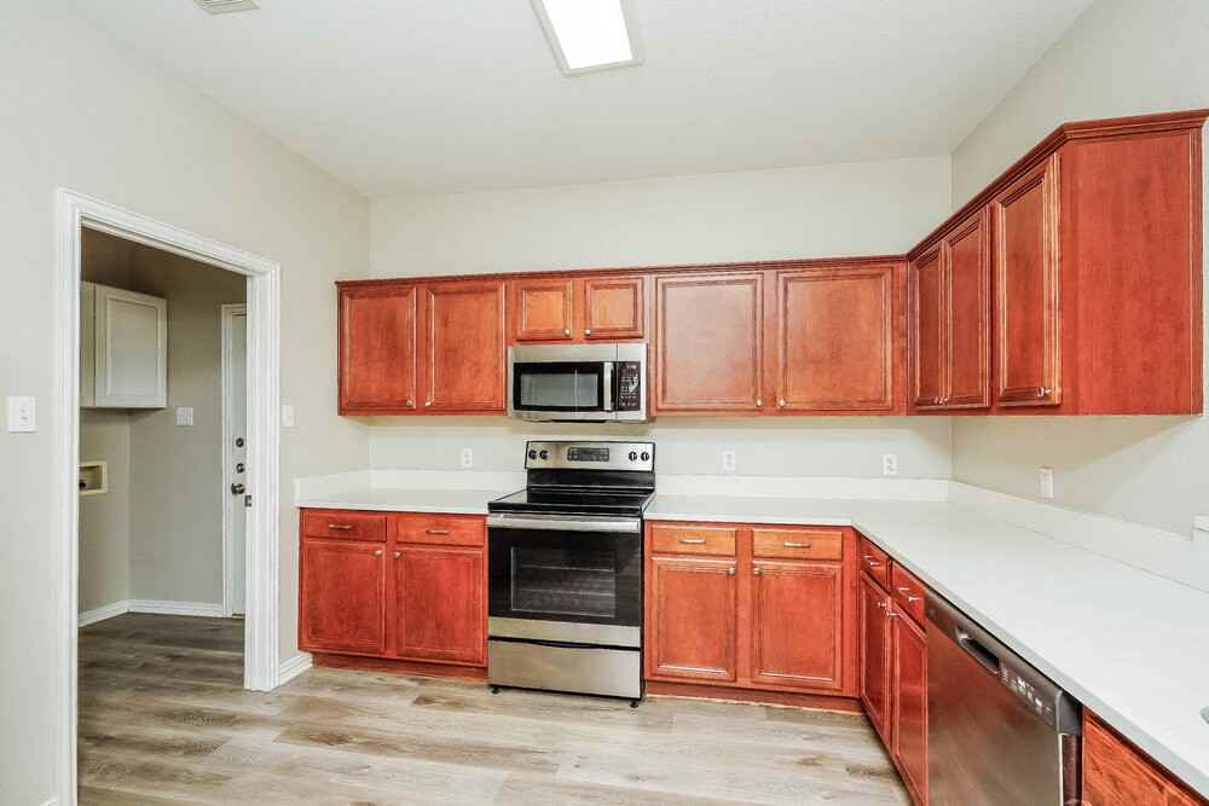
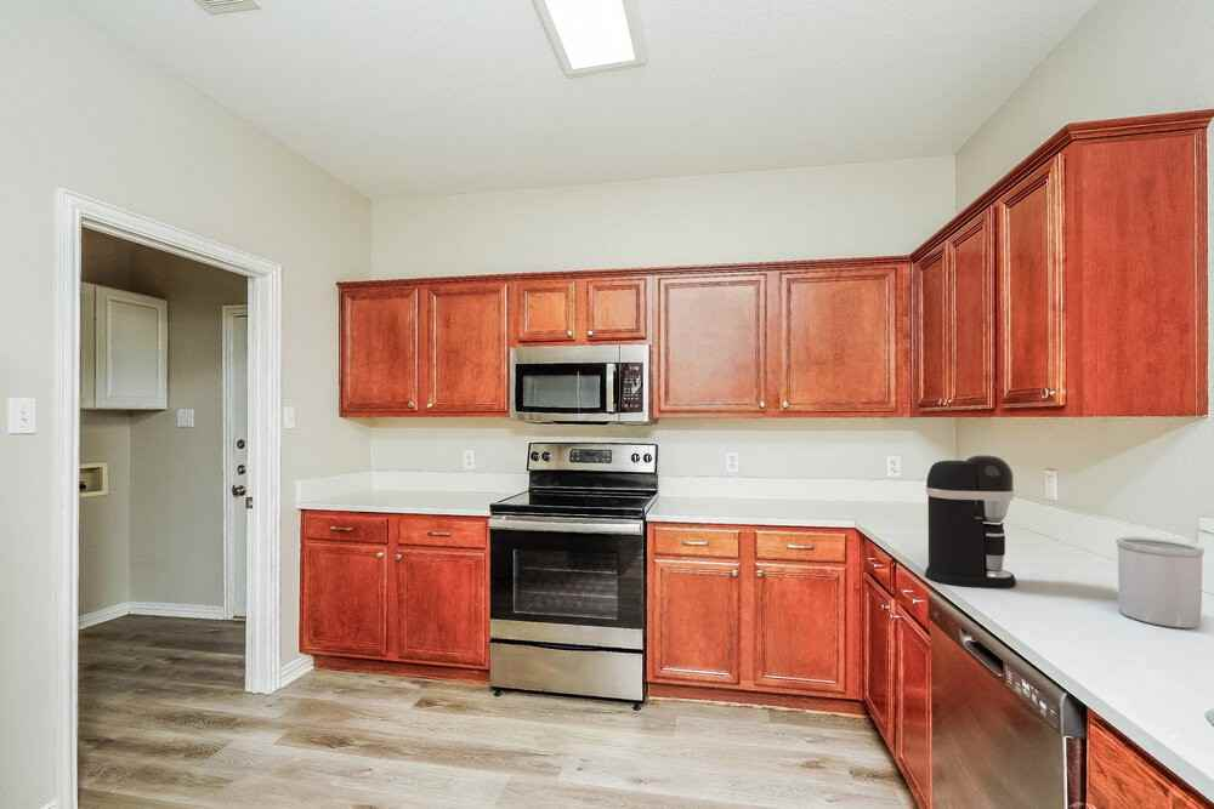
+ utensil holder (1158, 580)
+ coffee maker (969, 517)
